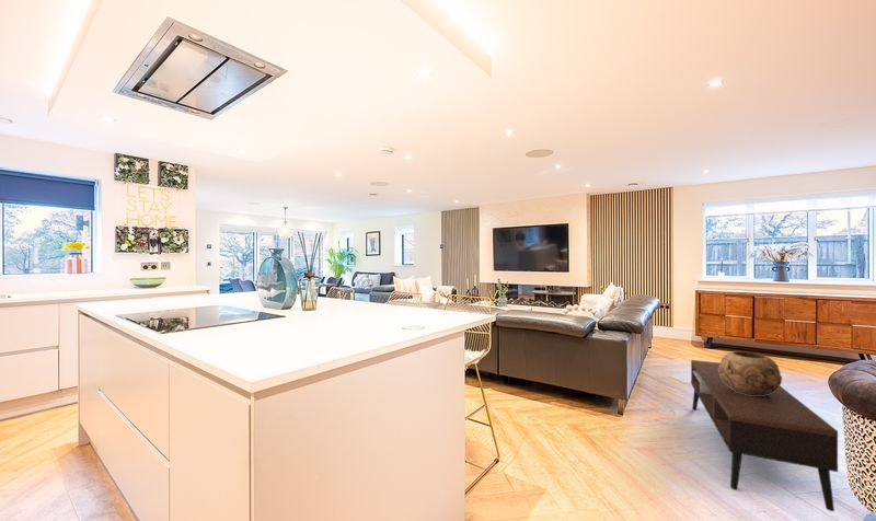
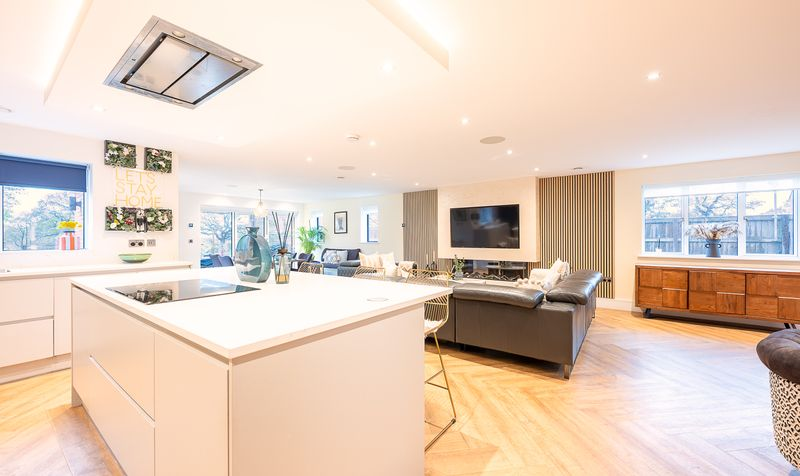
- coffee table (745, 416)
- decorative bowl (749, 372)
